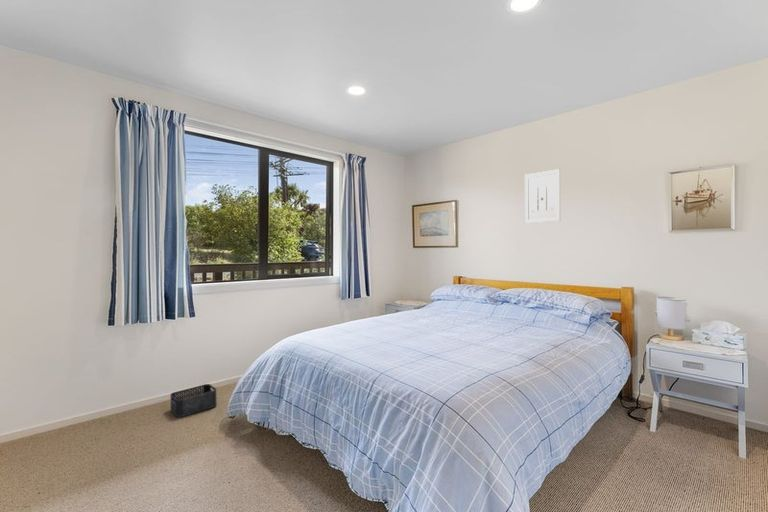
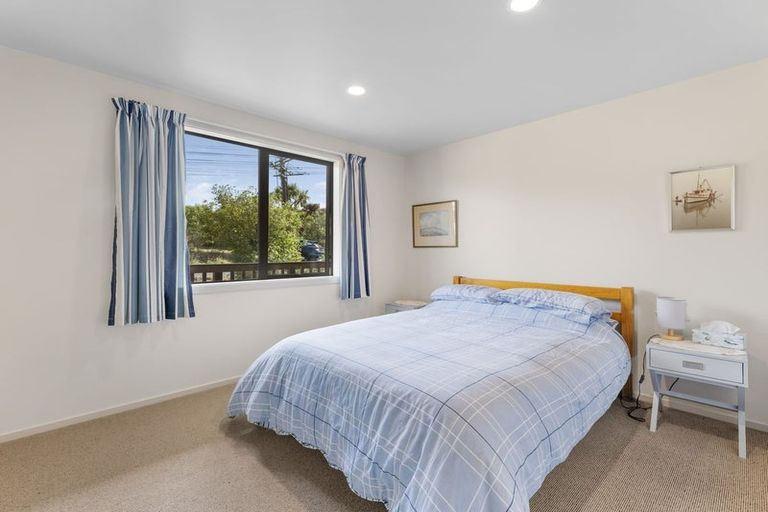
- storage bin (193, 399)
- wall art (542, 197)
